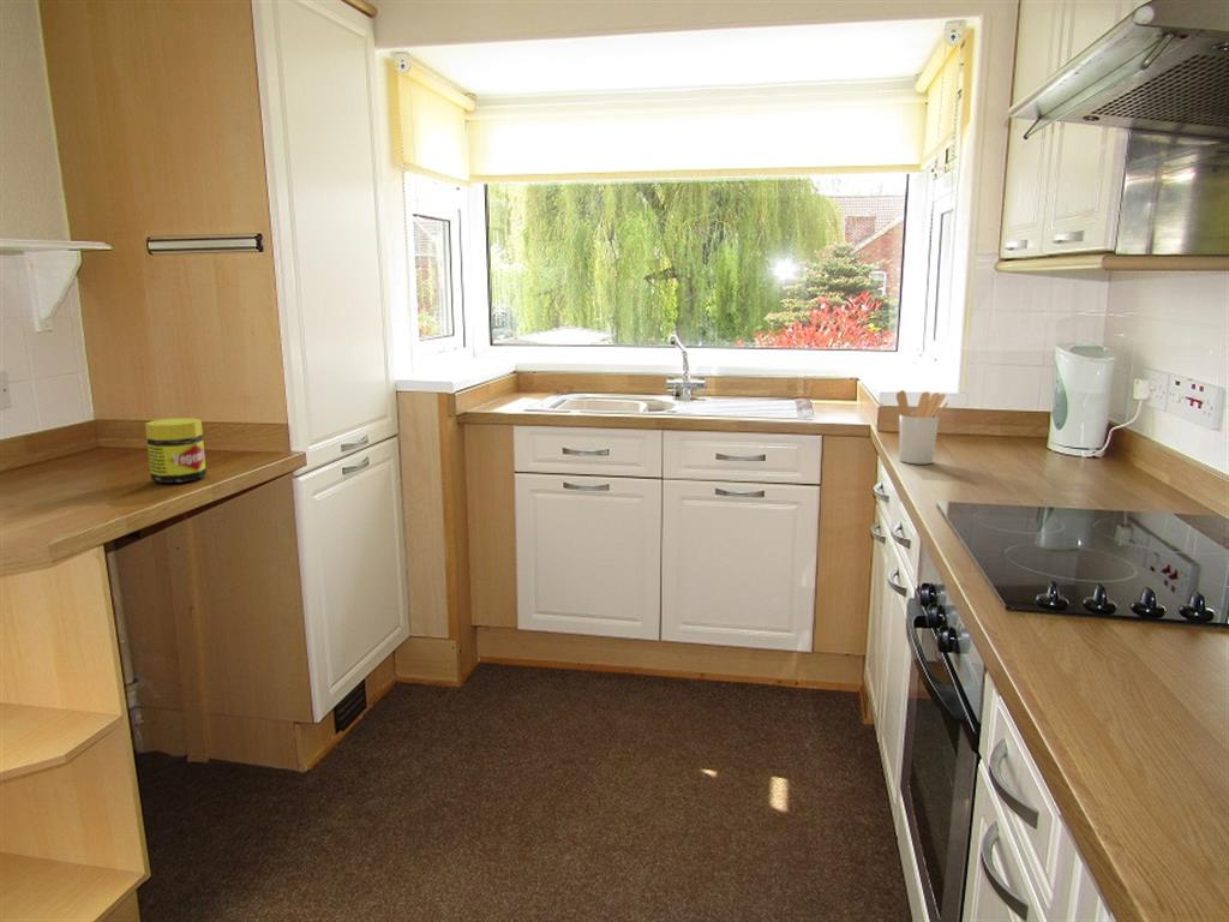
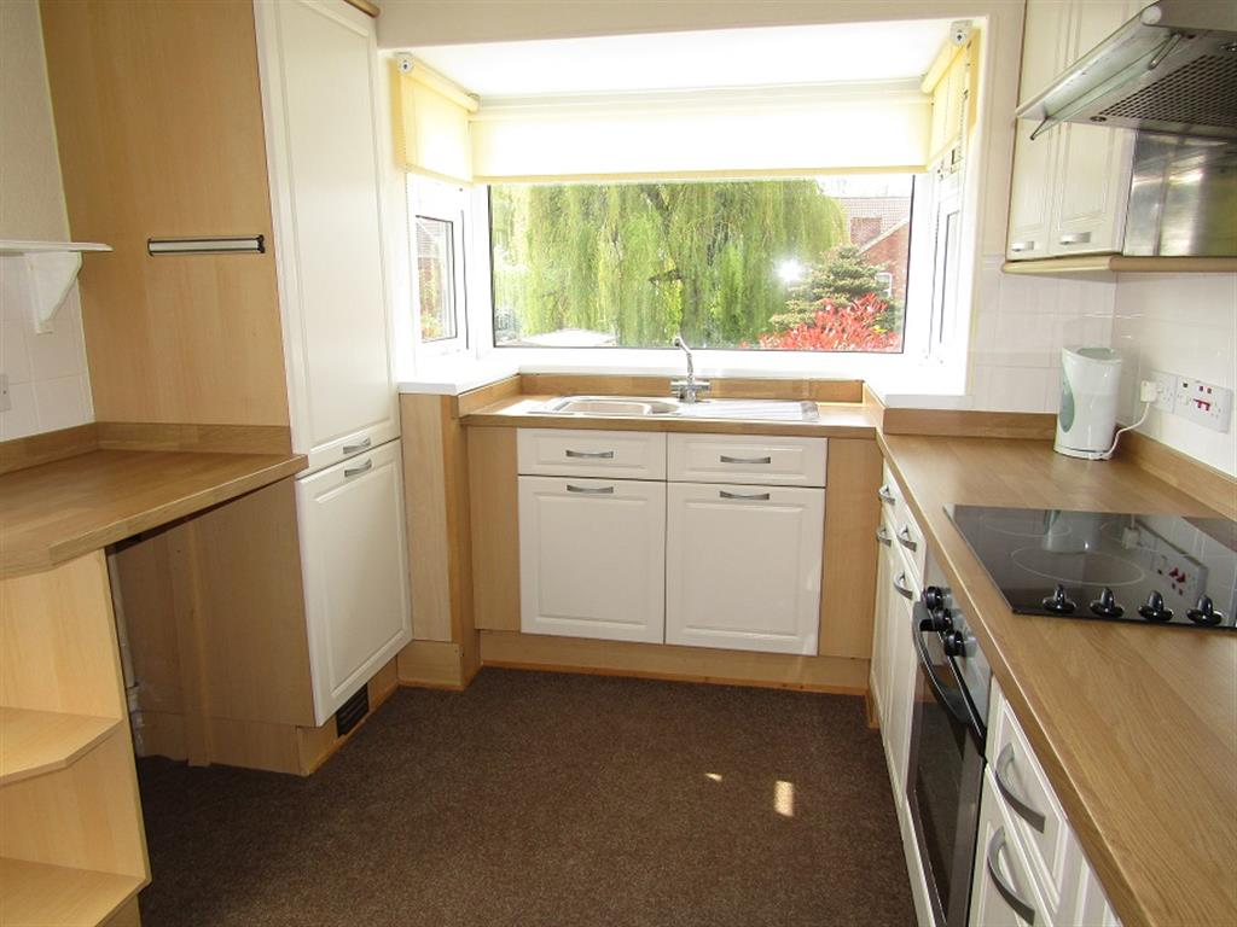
- utensil holder (922, 425)
- jar (176, 450)
